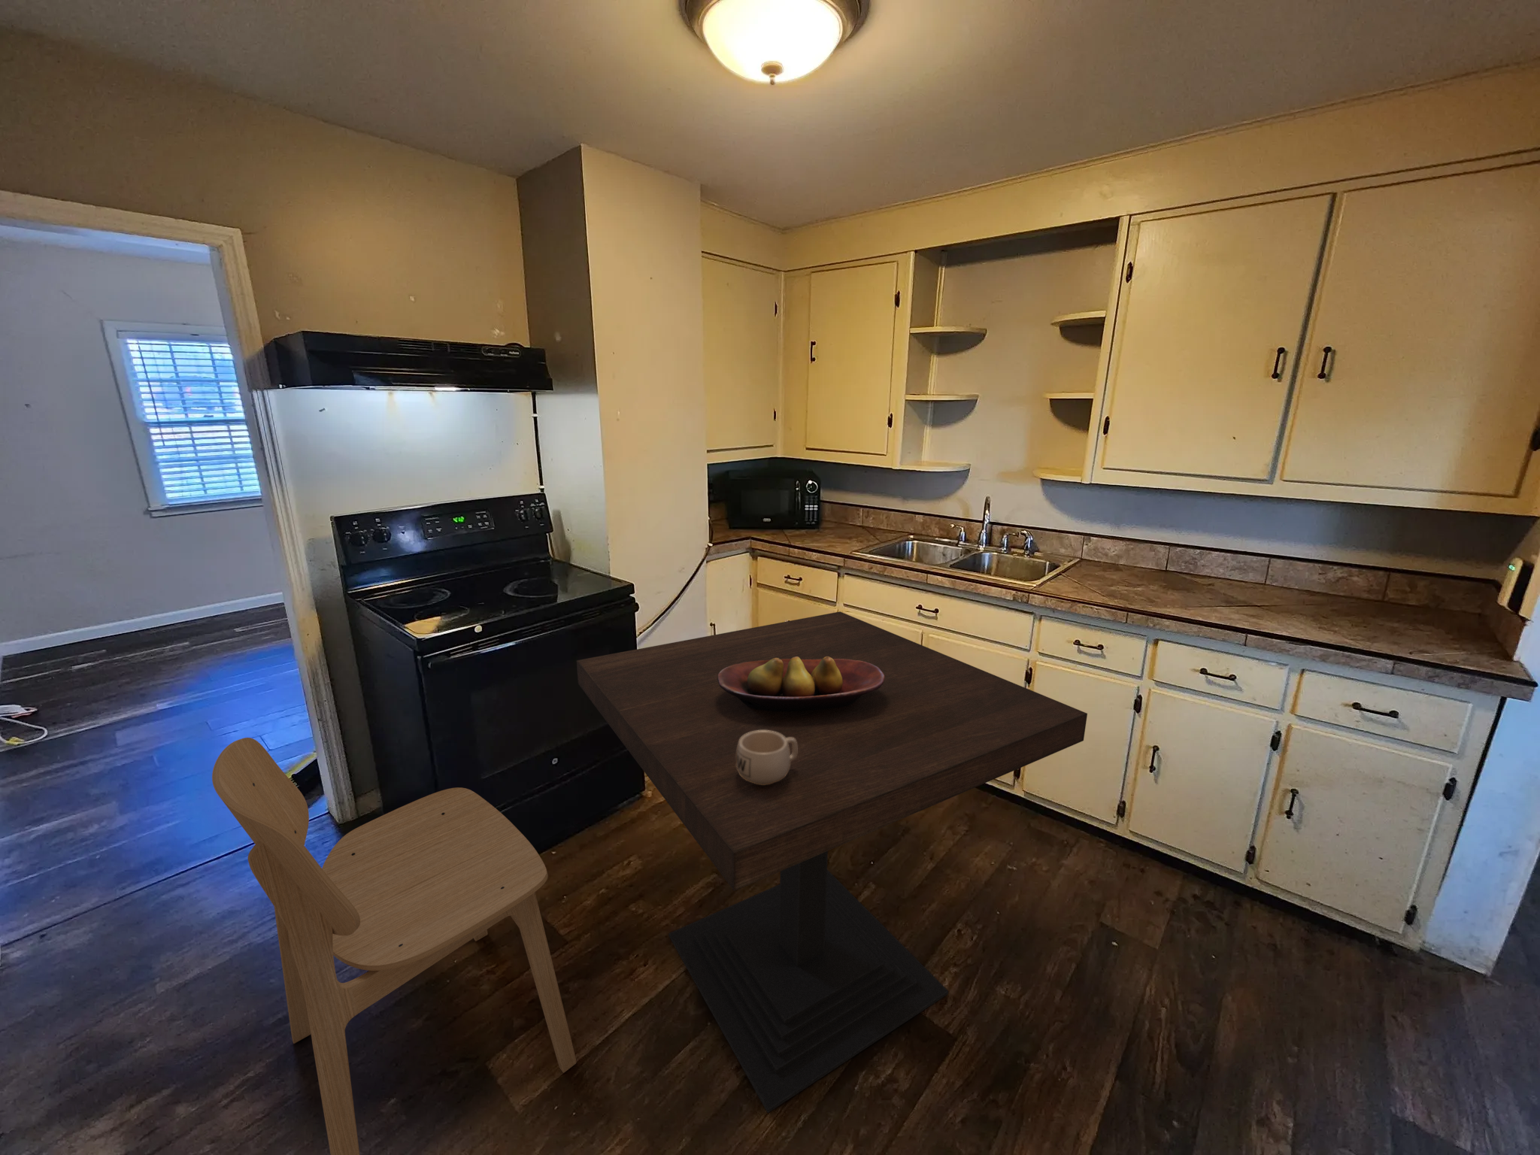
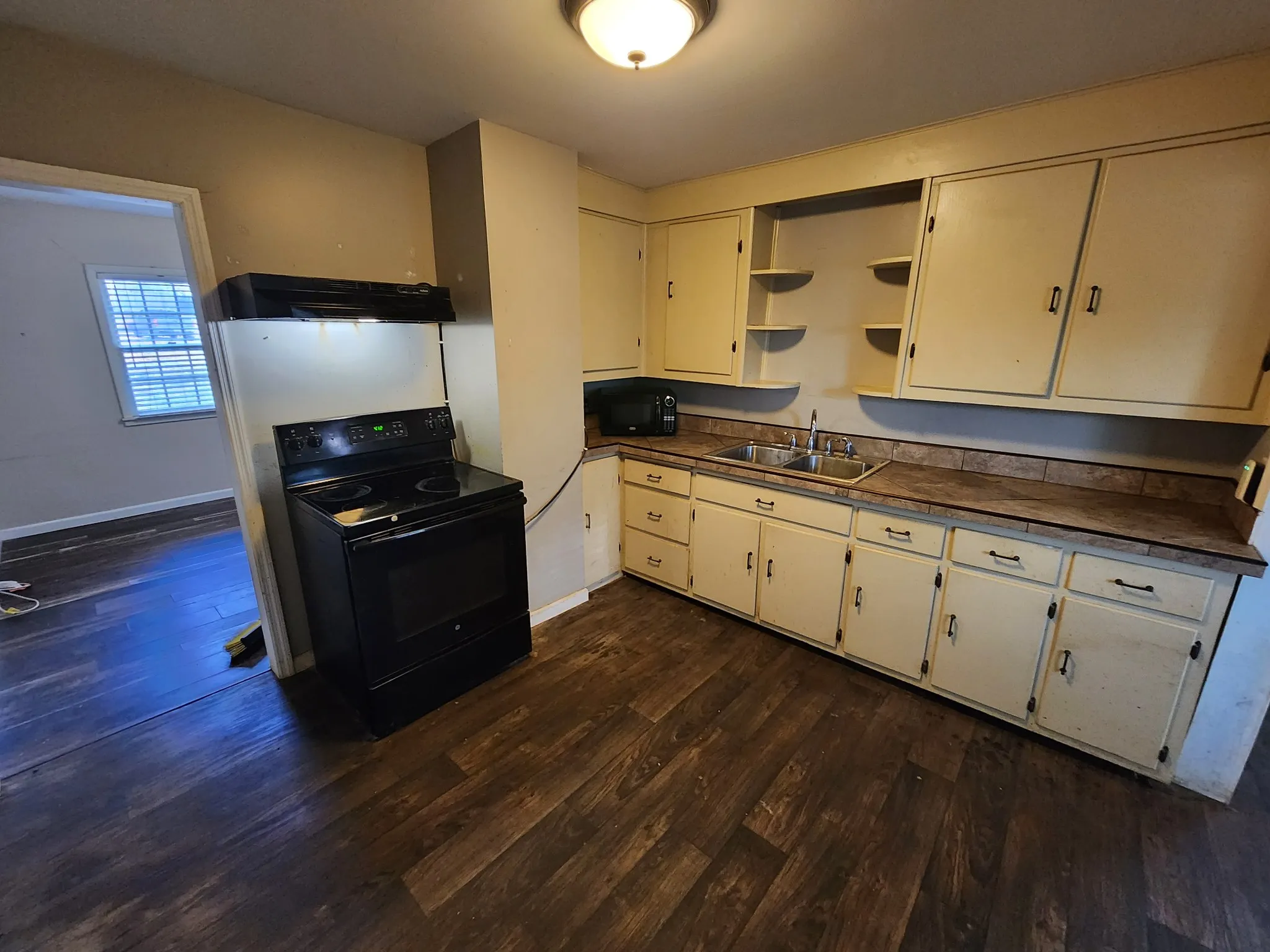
- fruit bowl (802, 677)
- dining chair (409, 903)
- dining table (804, 832)
- mug (768, 757)
